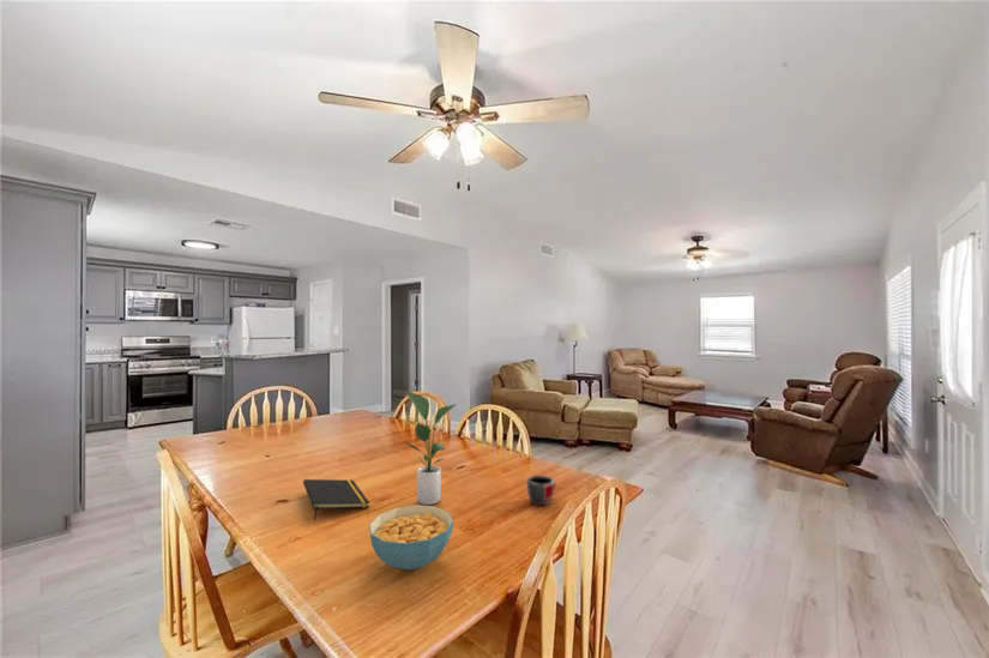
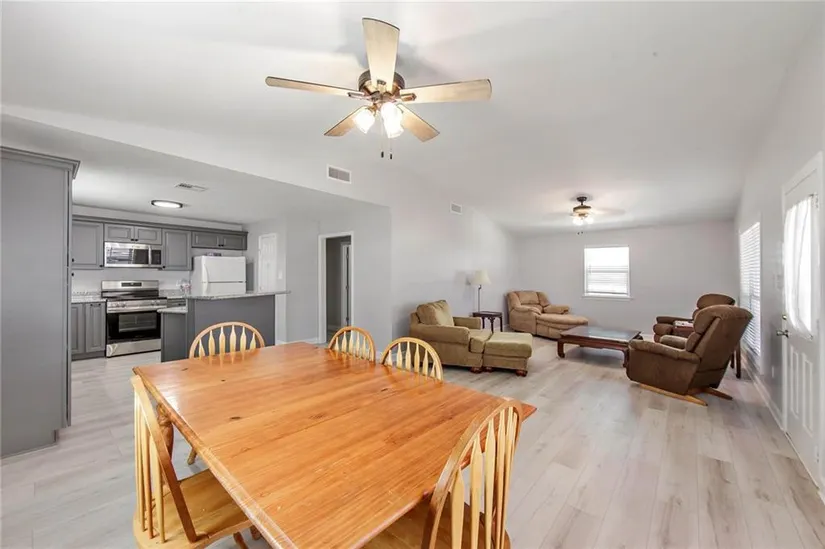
- potted plant (428, 447)
- cereal bowl (411, 542)
- mug (543, 489)
- notepad (334, 493)
